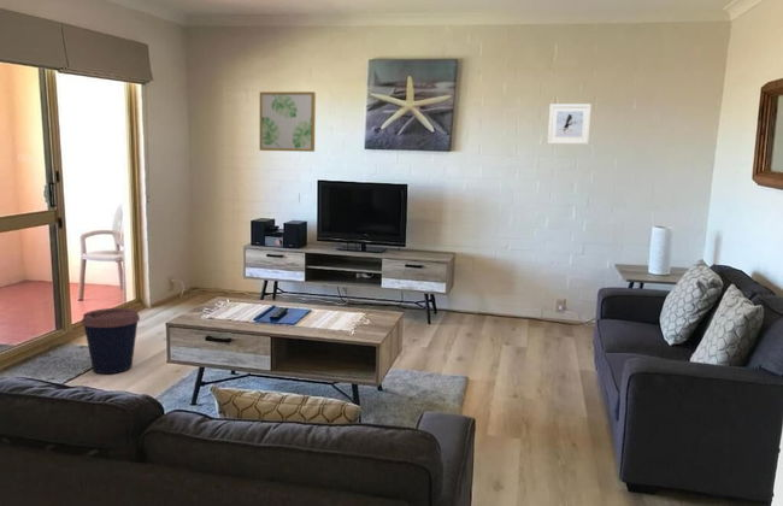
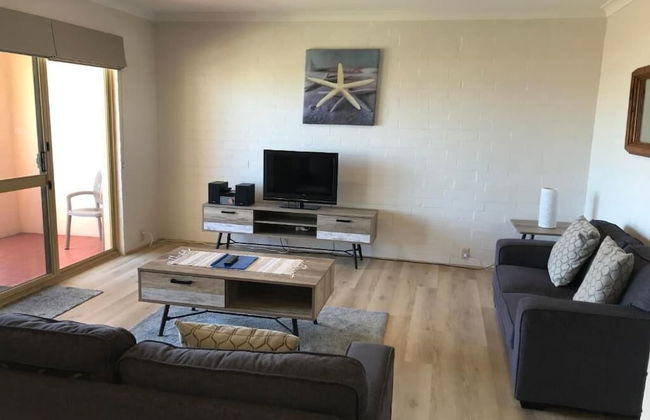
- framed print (569, 124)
- coffee cup (111, 341)
- wall art (287, 122)
